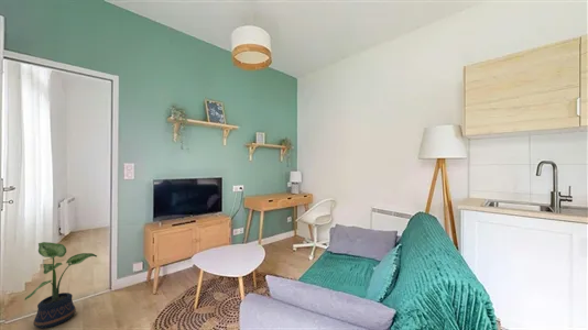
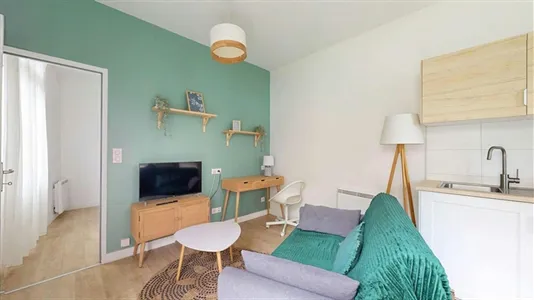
- potted plant (61, 278)
